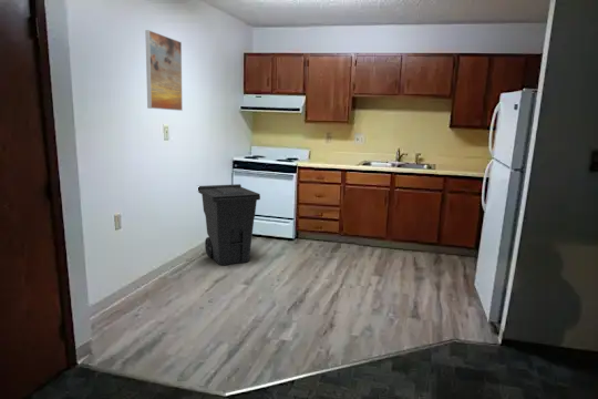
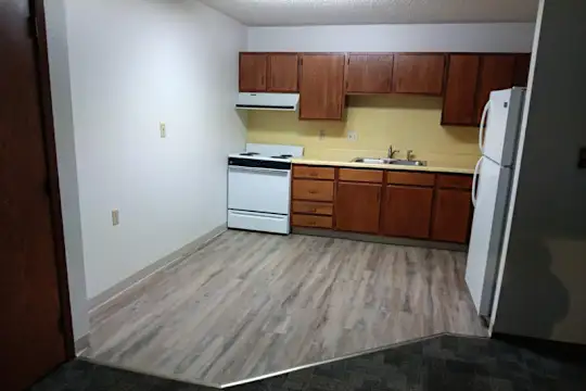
- trash can (227, 223)
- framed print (165, 73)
